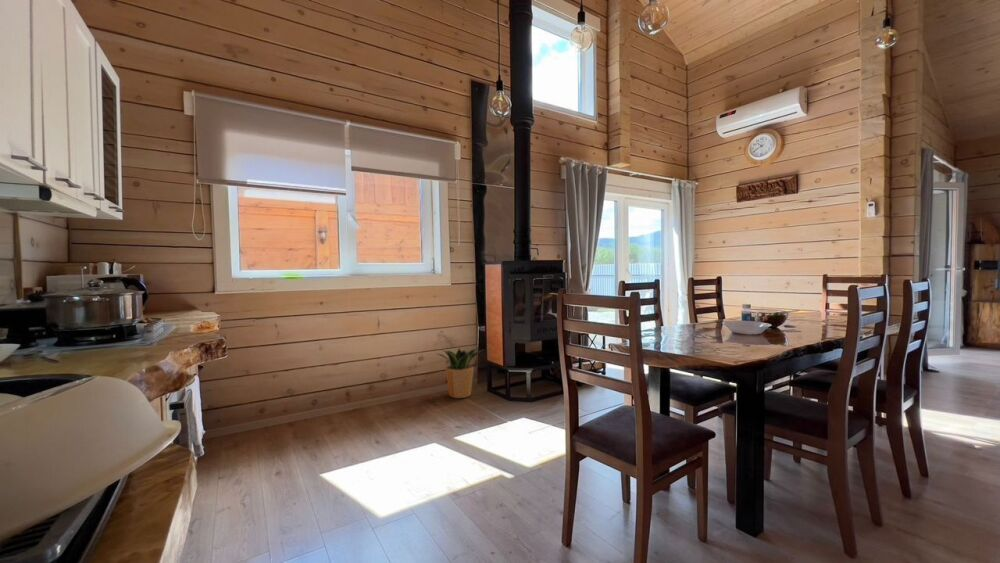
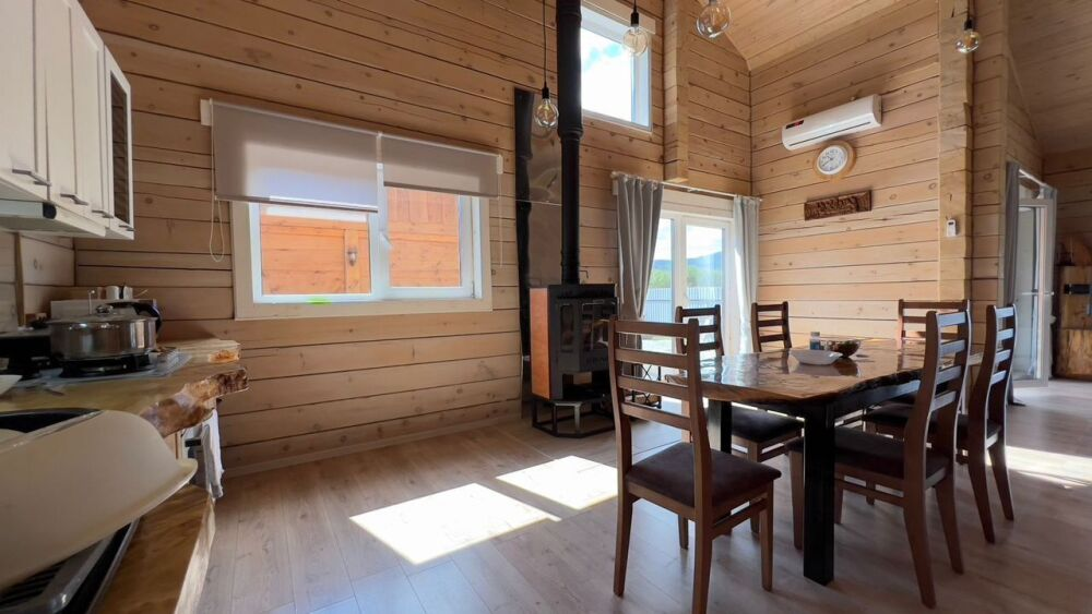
- potted plant (461, 371)
